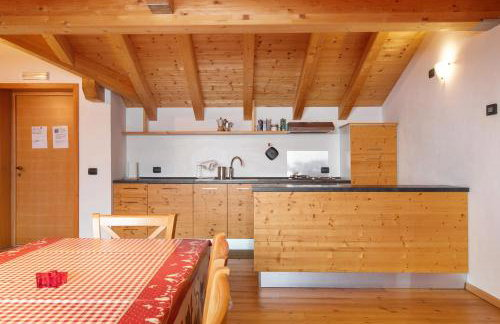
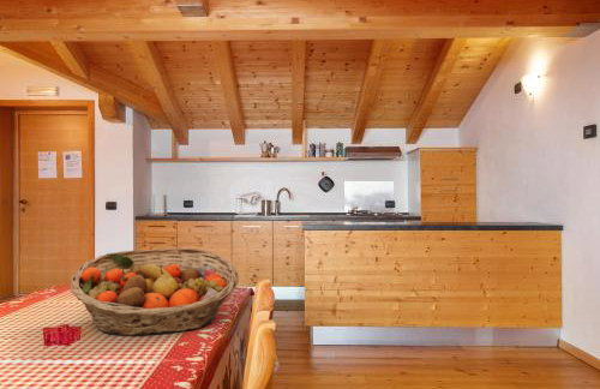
+ fruit basket (158, 287)
